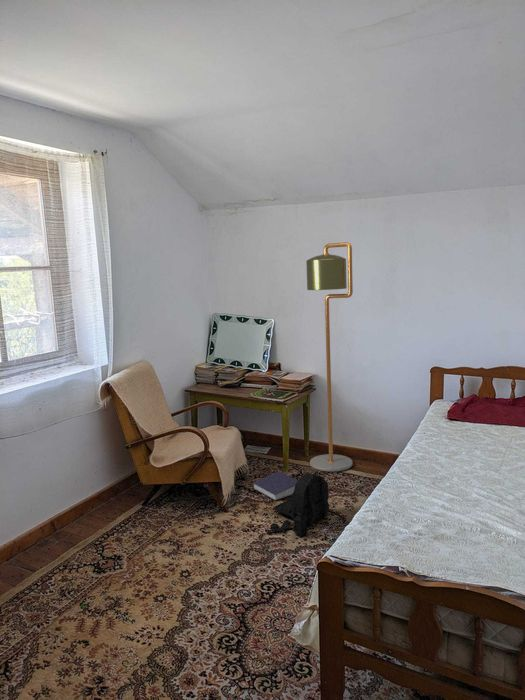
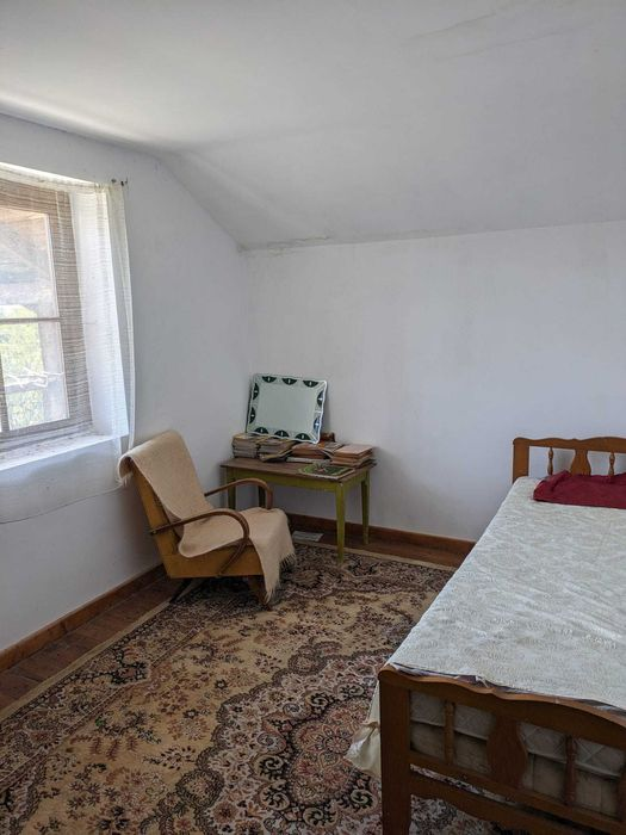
- book (277, 485)
- backpack (294, 495)
- floor lamp (329, 357)
